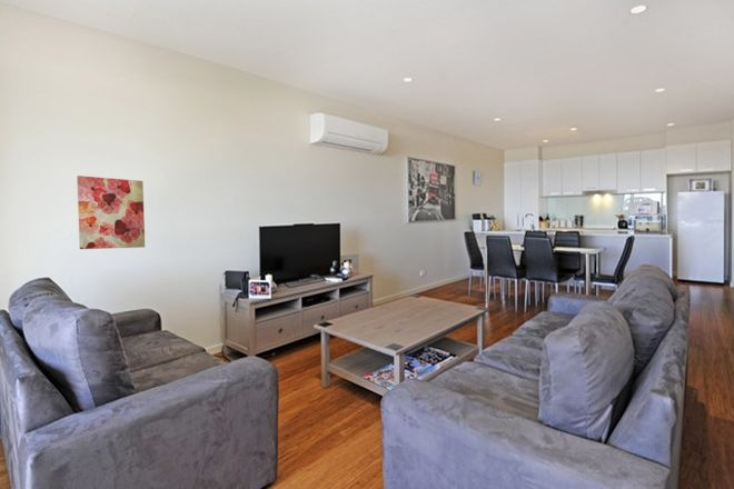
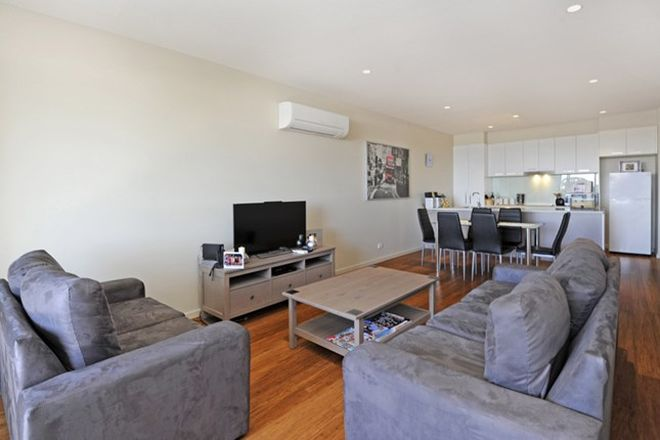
- wall art (112, 213)
